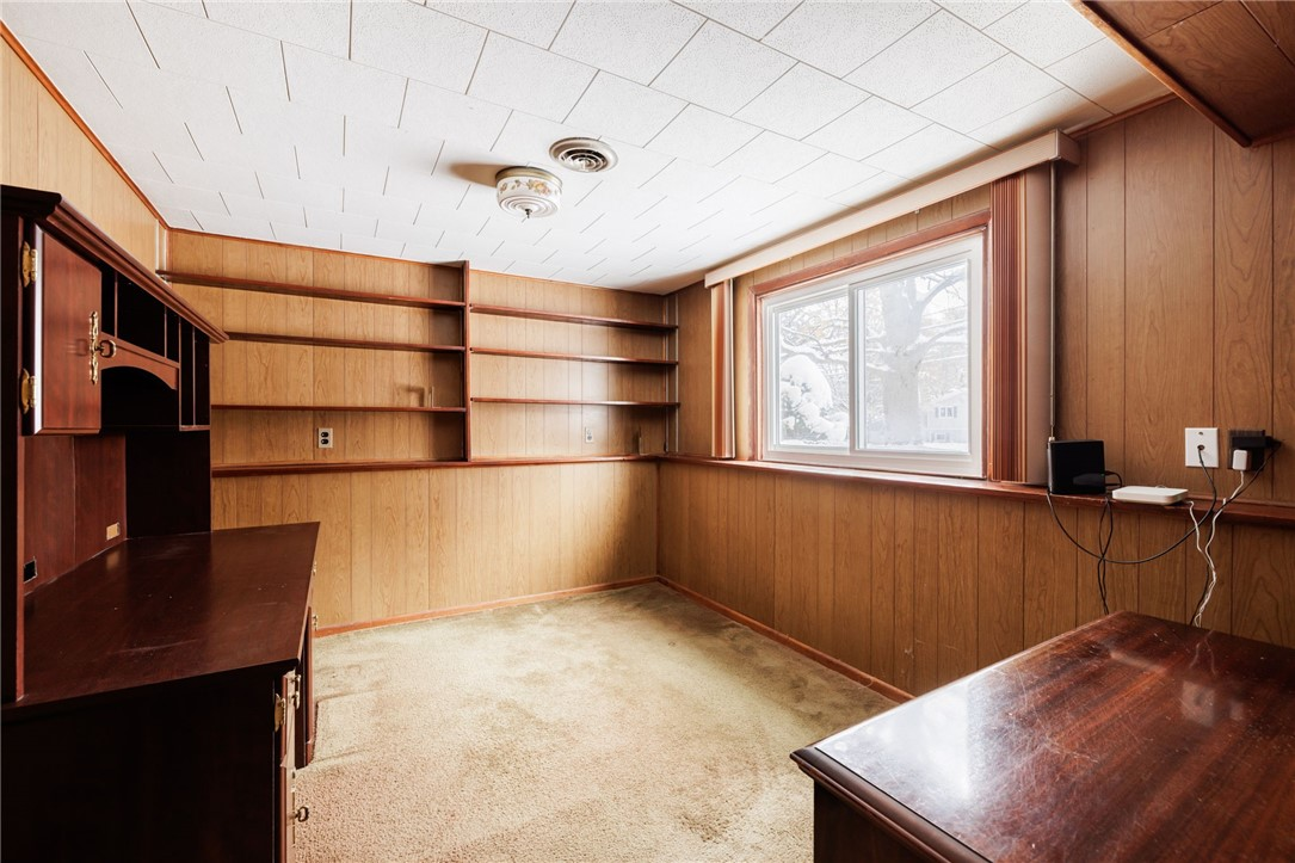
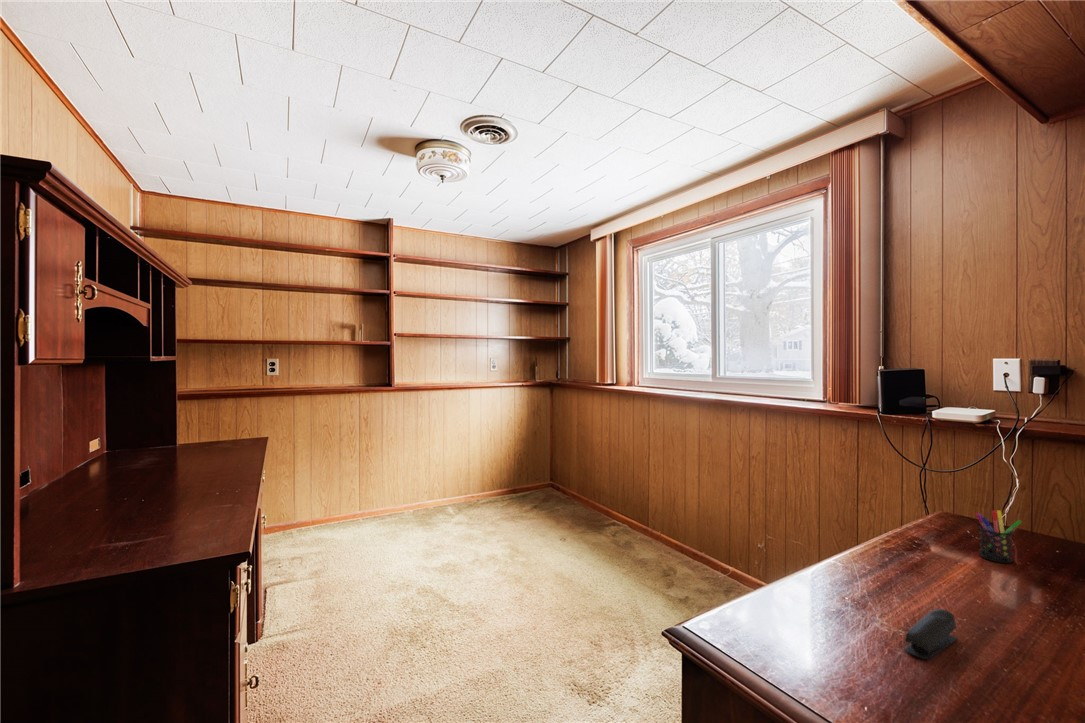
+ stapler (931, 631)
+ pen holder (999, 534)
